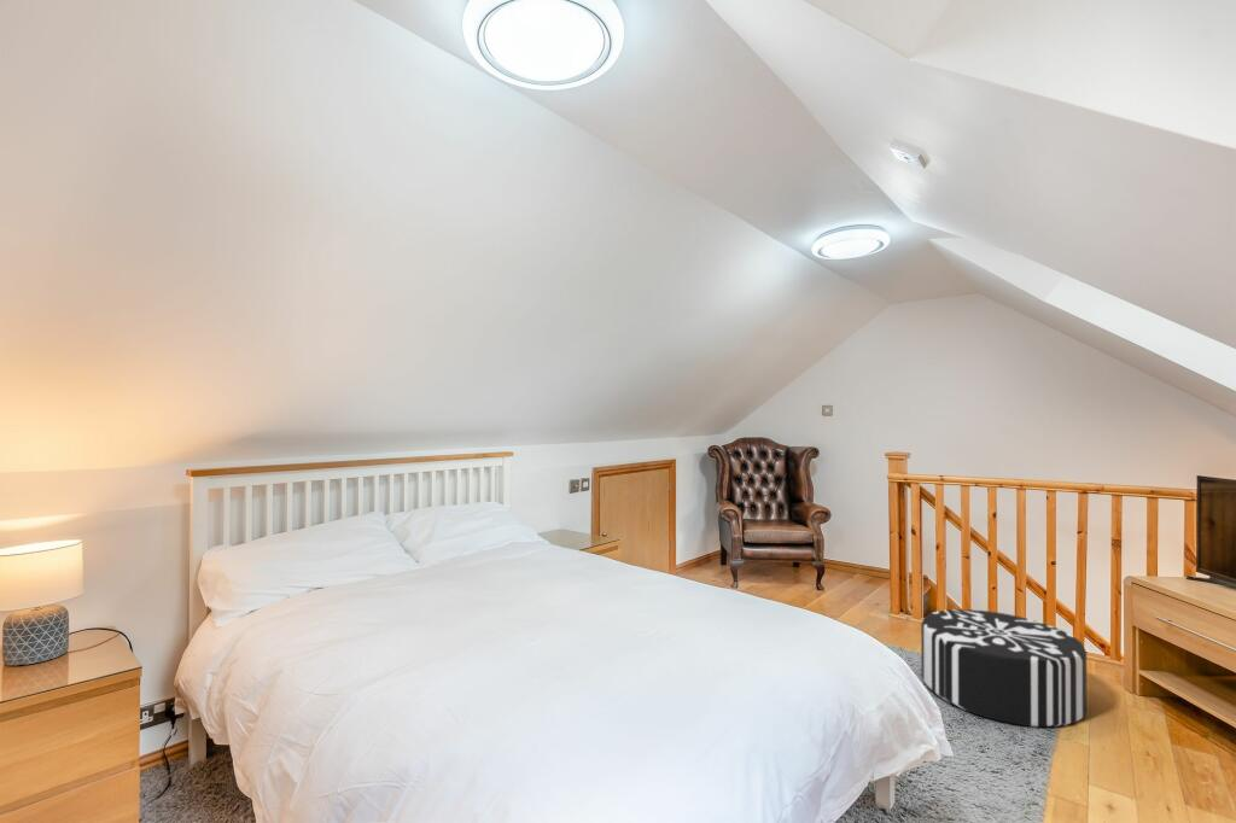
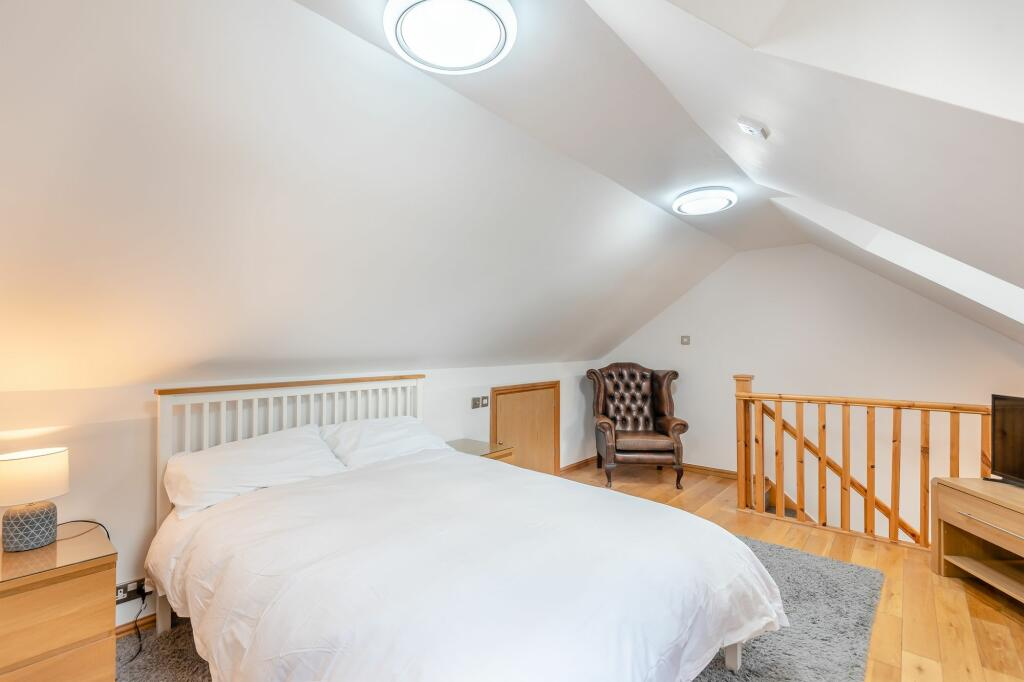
- pouf (998, 661)
